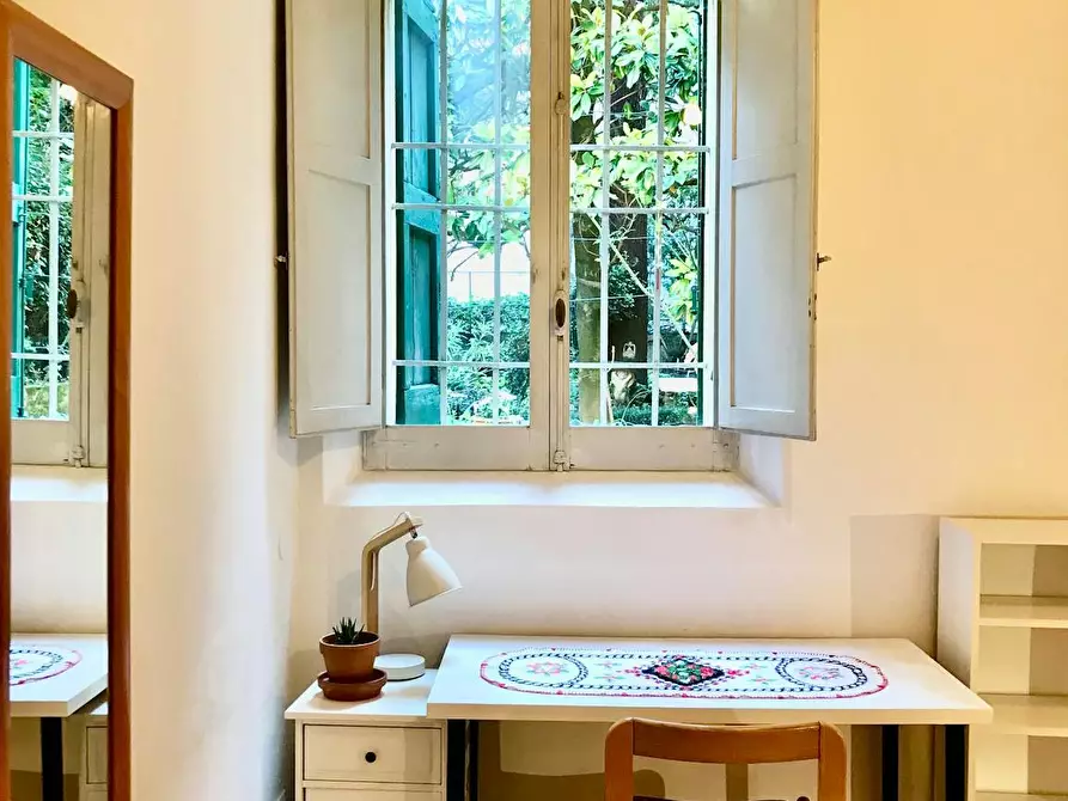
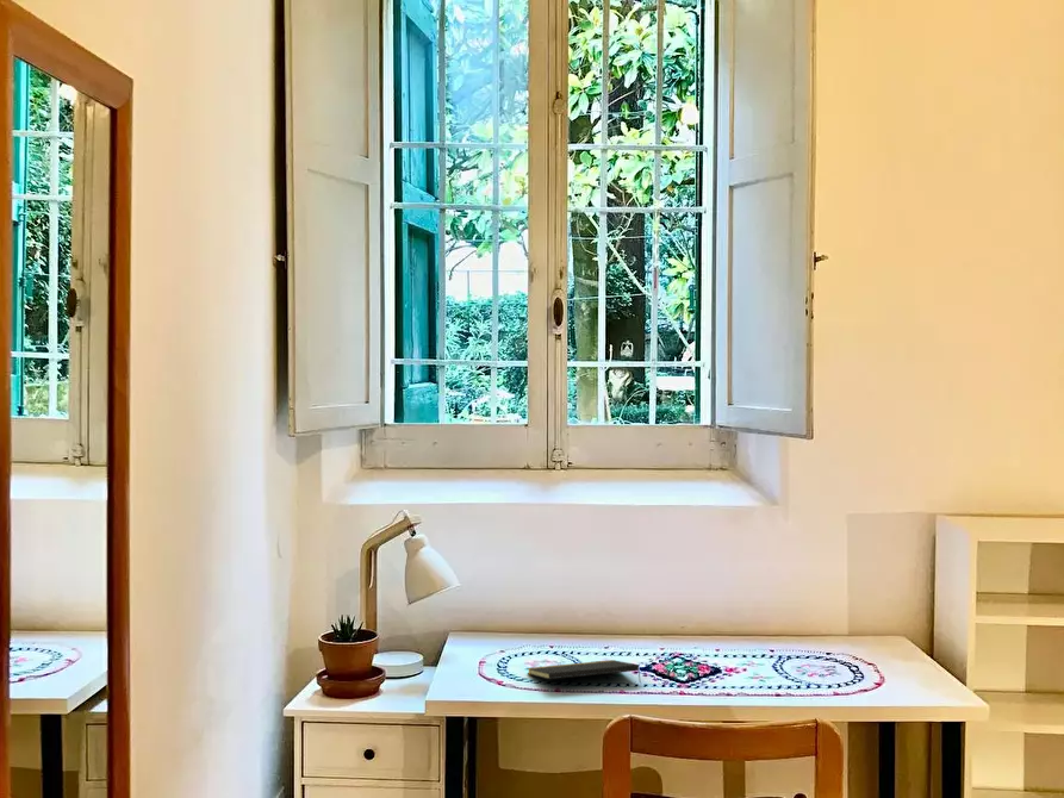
+ notepad (581, 669)
